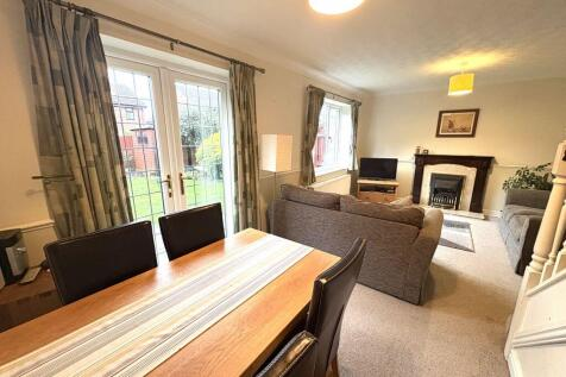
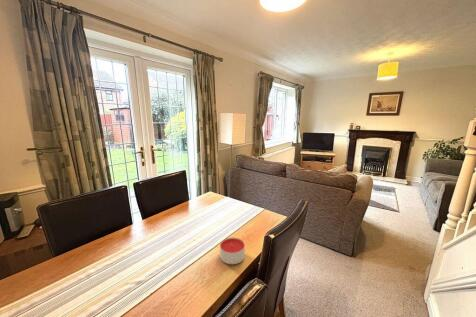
+ candle (232, 249)
